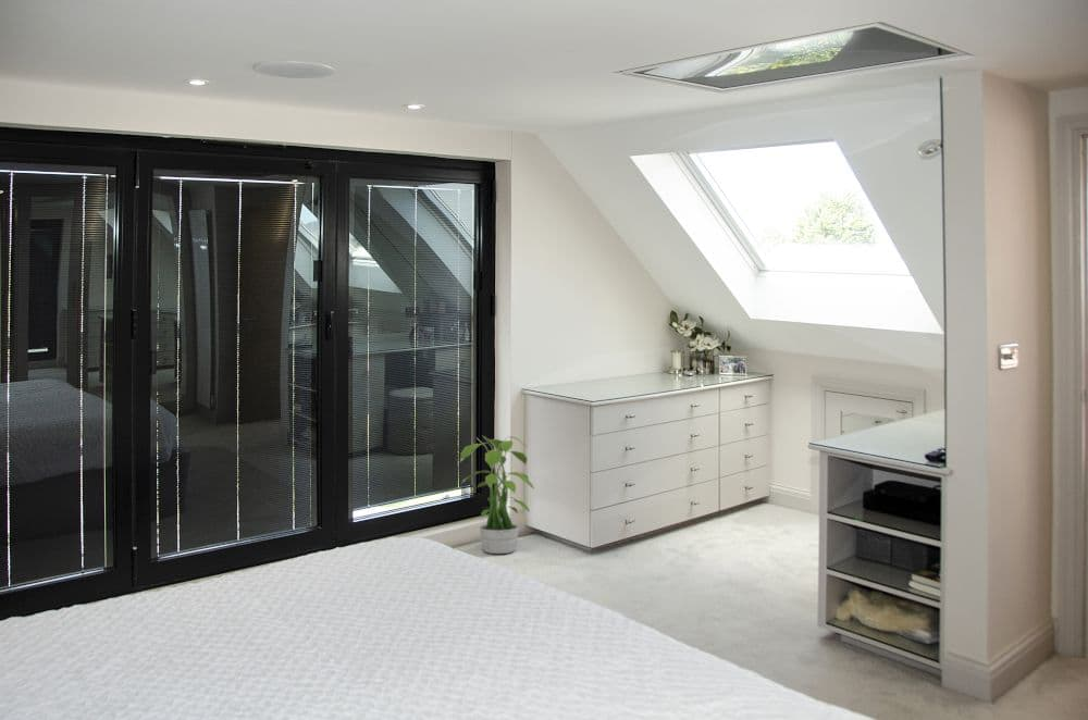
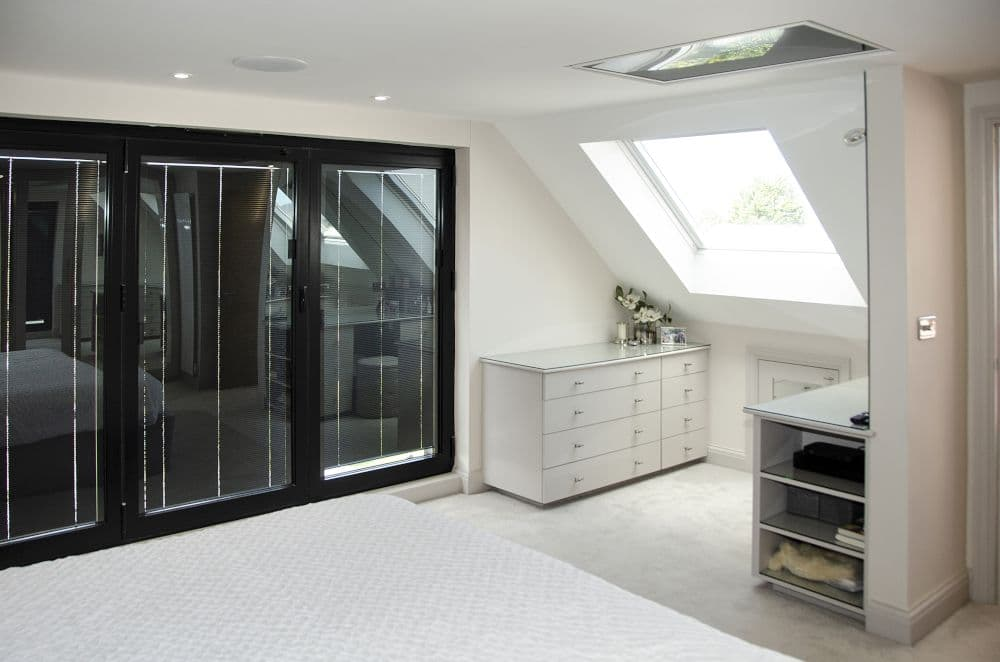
- potted plant (494, 494)
